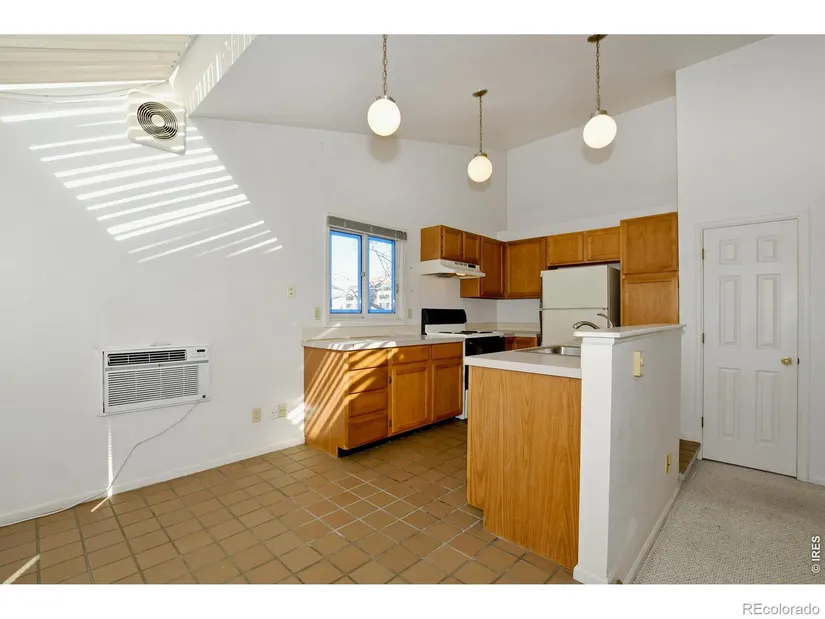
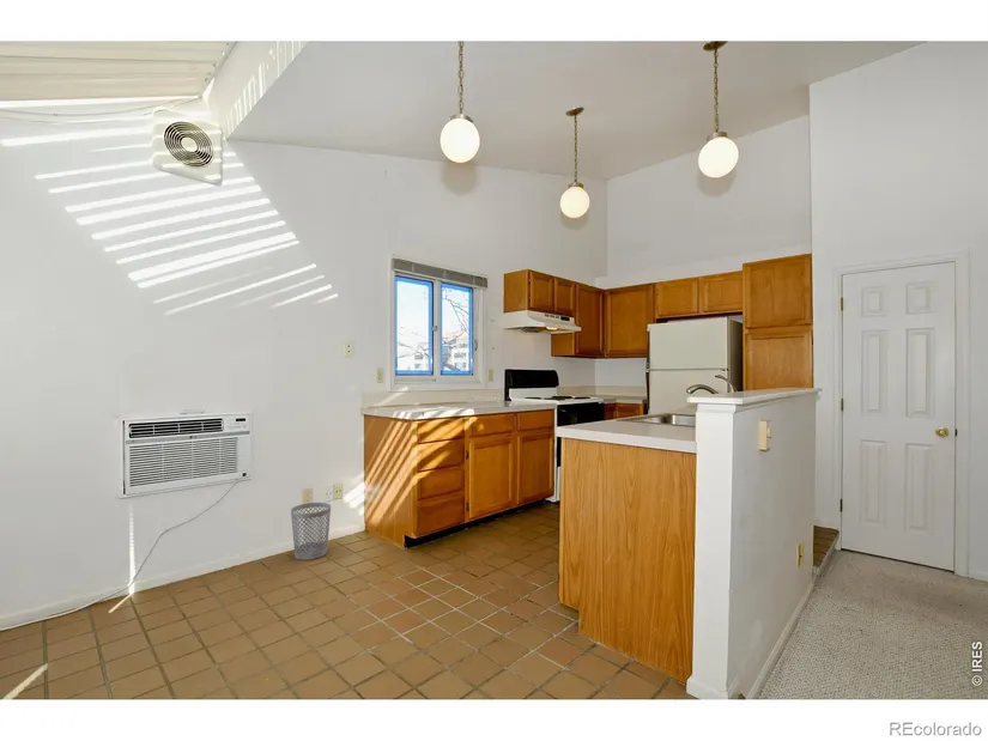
+ wastebasket (311, 530)
